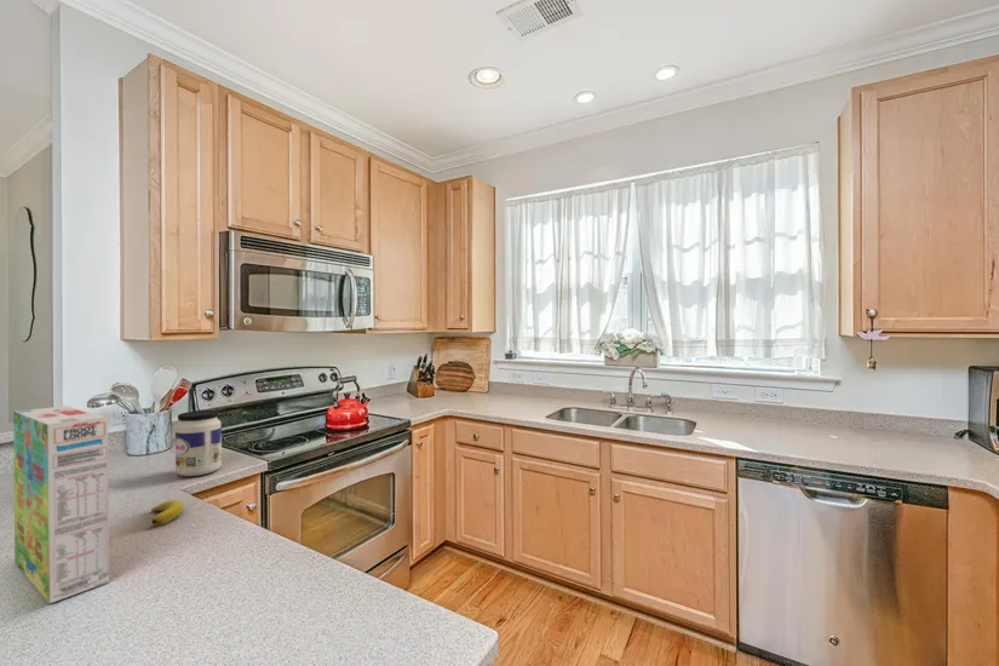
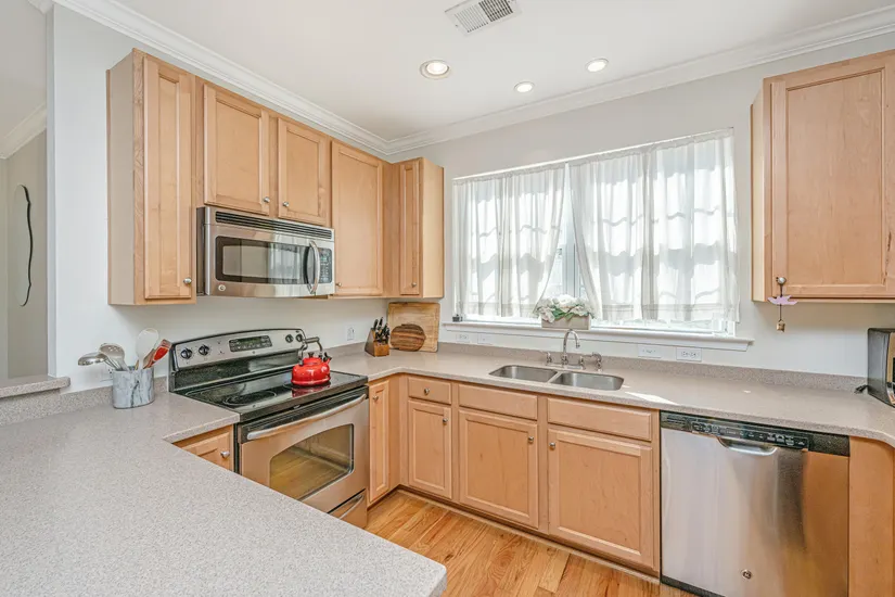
- jar (199, 442)
- banana (166, 510)
- cereal box (59, 493)
